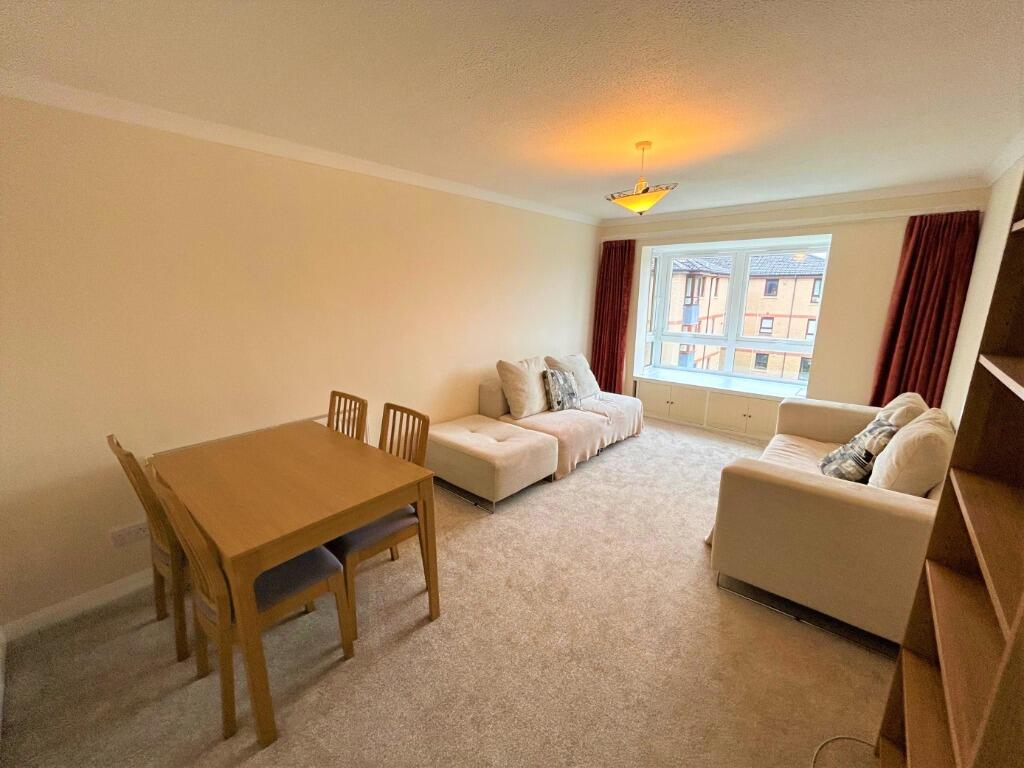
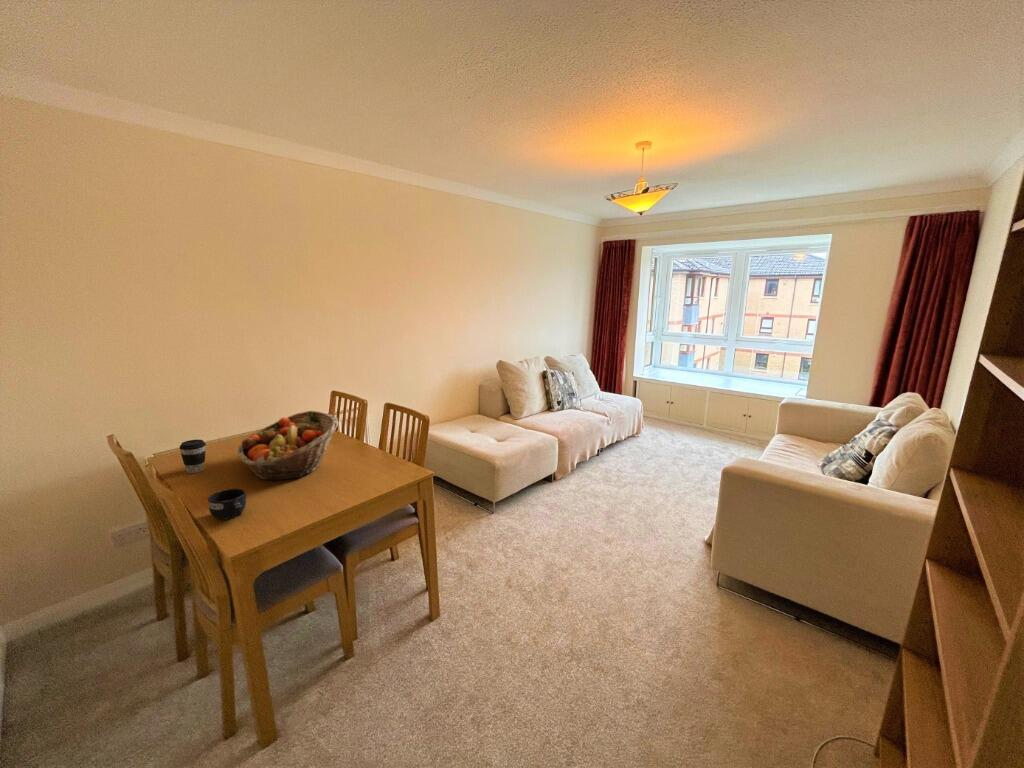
+ mug (229, 506)
+ coffee cup (193, 456)
+ fruit basket (290, 443)
